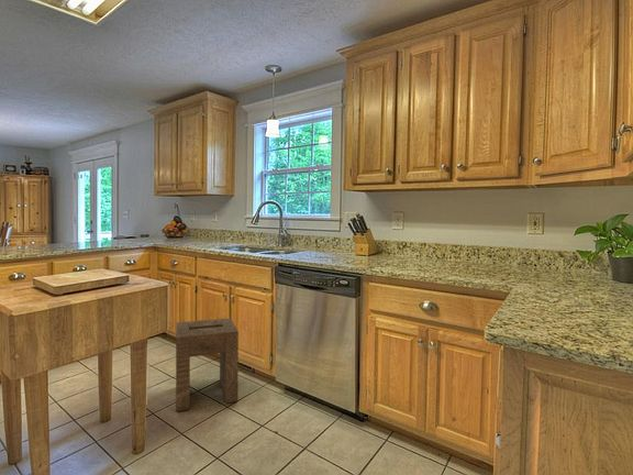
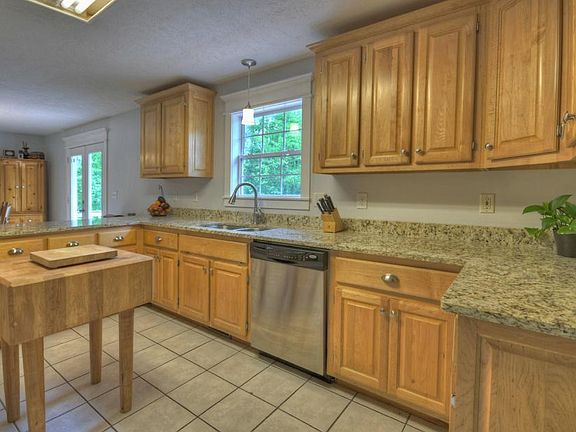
- stool (206, 354)
